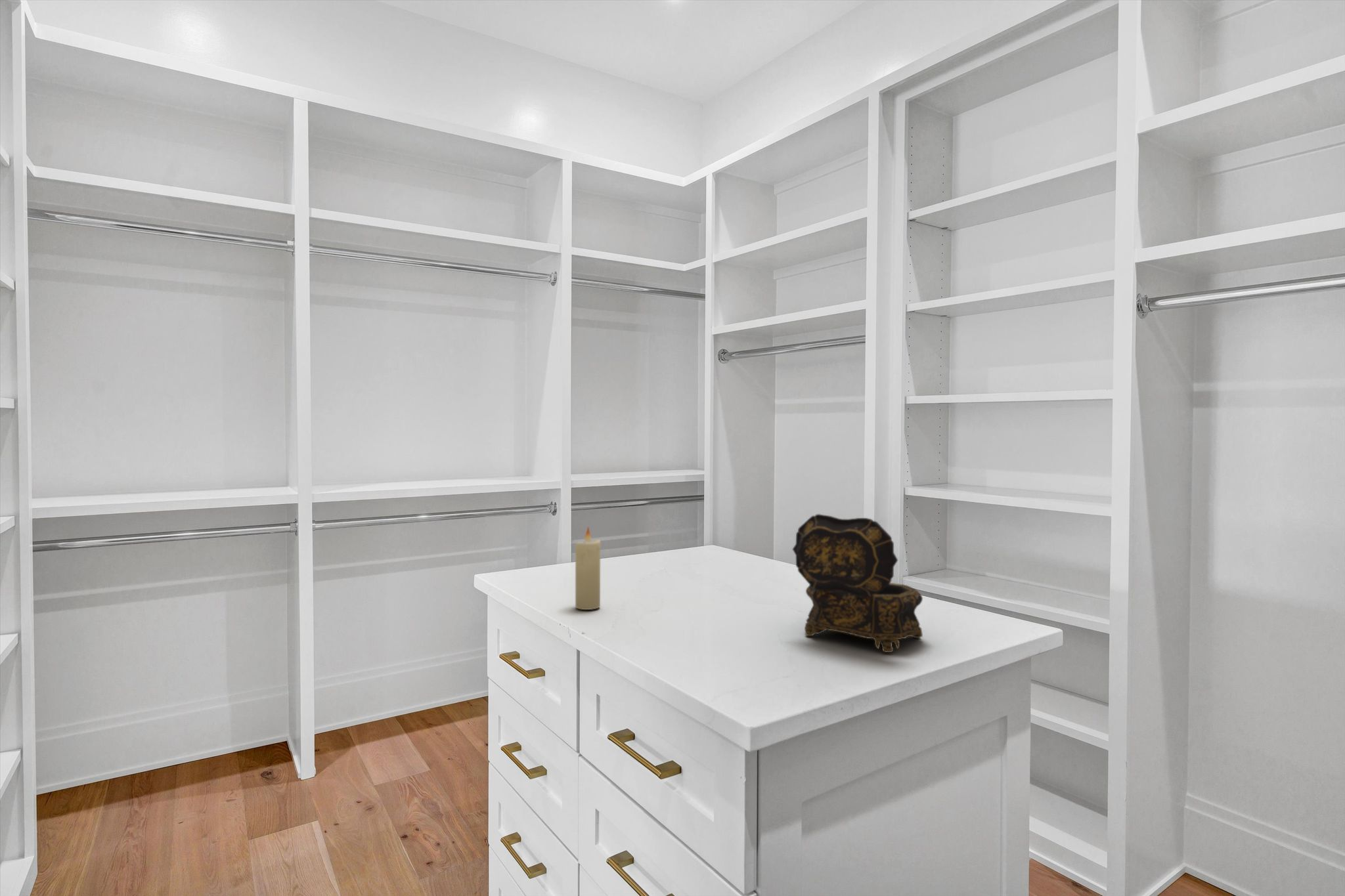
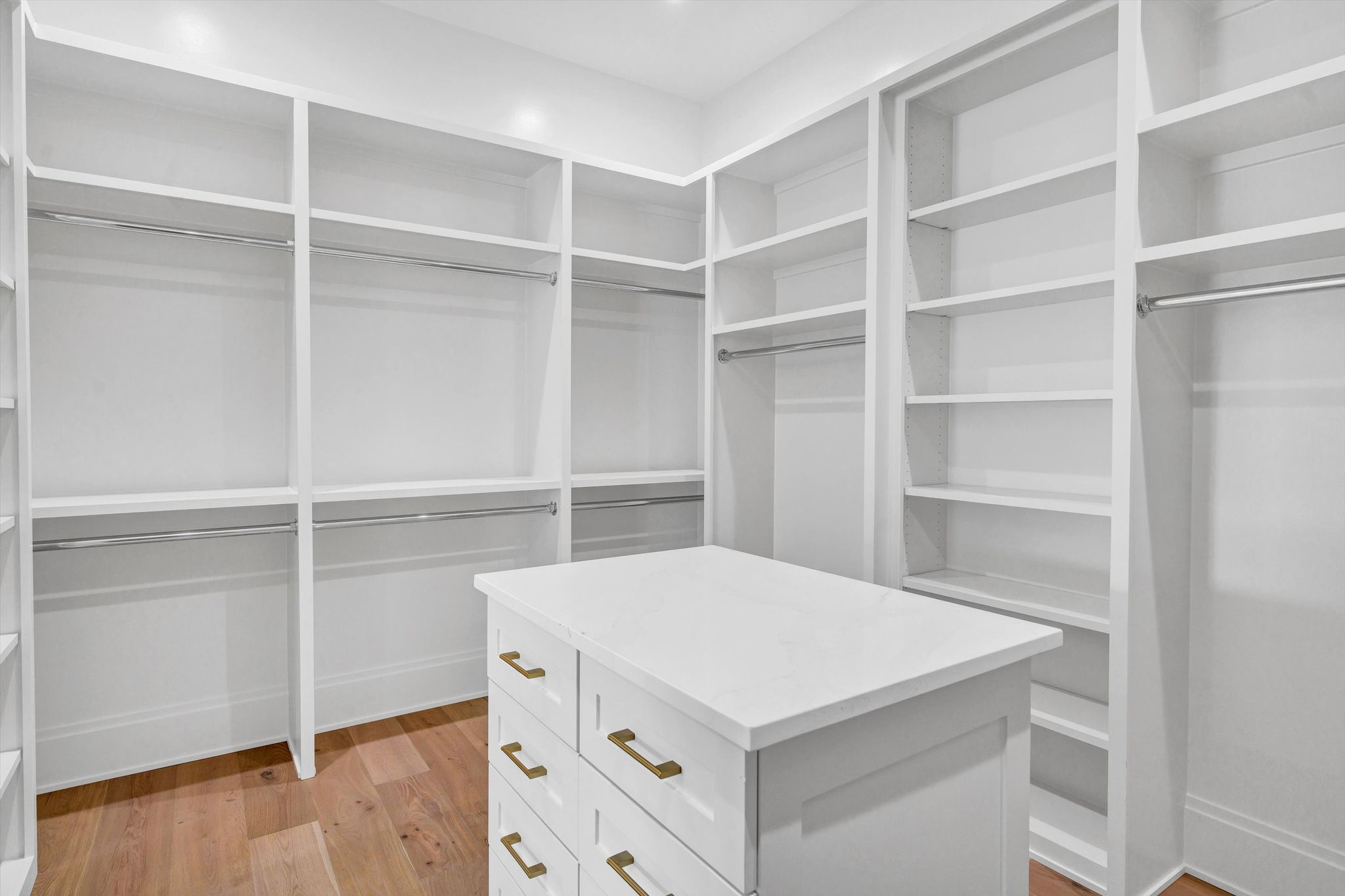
- candle (587, 566)
- jewelry box (860, 575)
